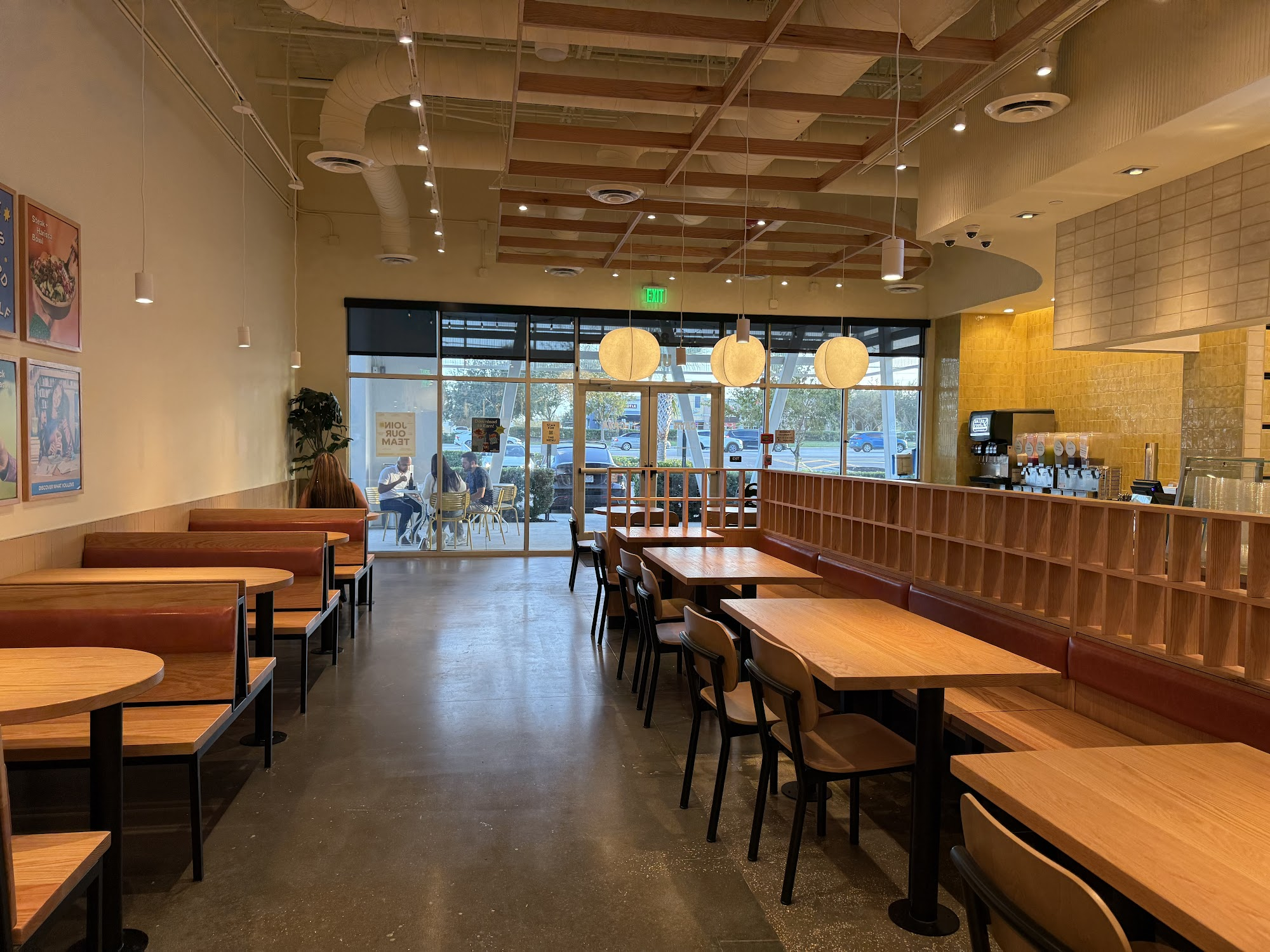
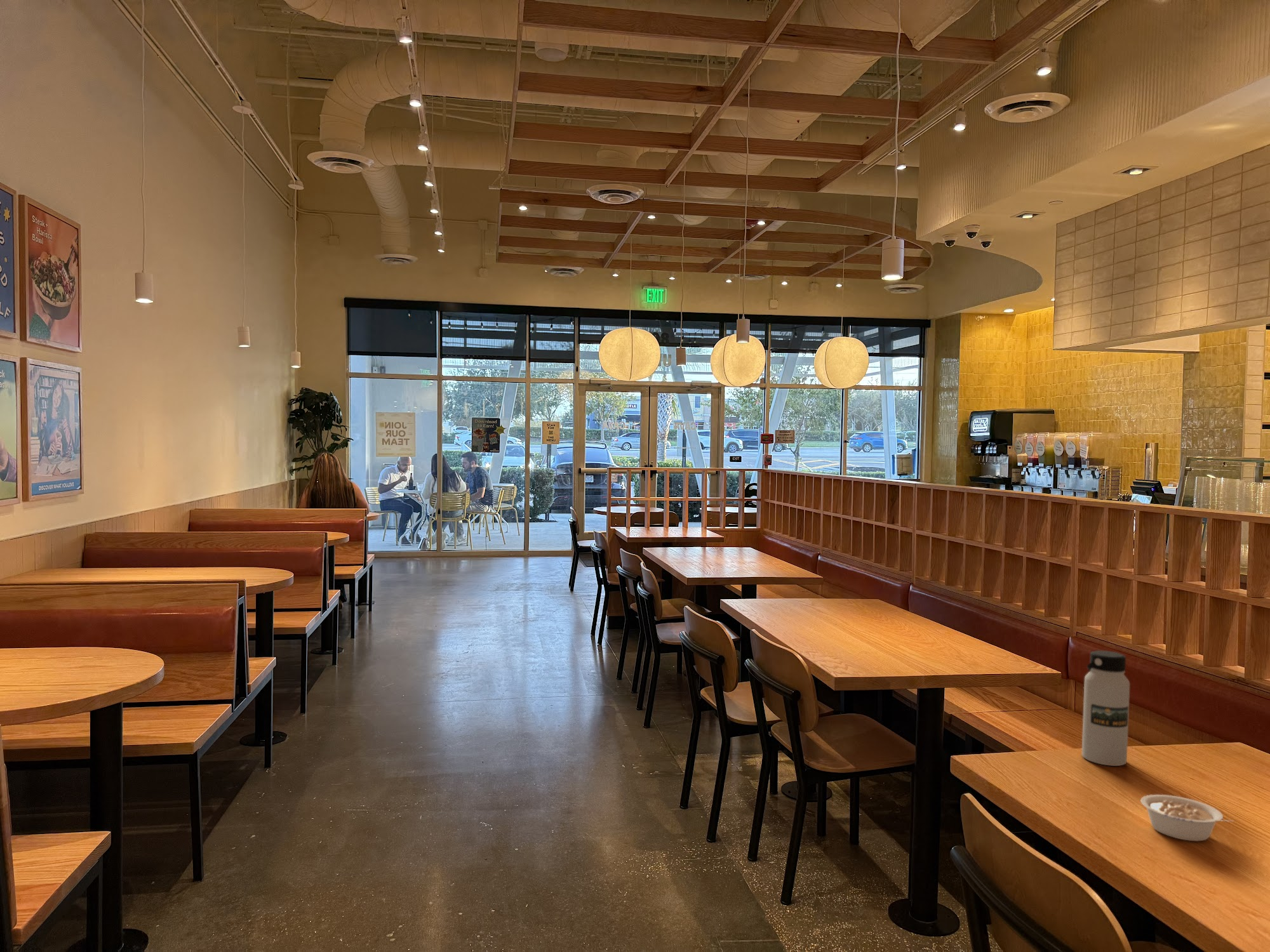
+ legume (1184, 817)
+ water bottle (1106, 706)
